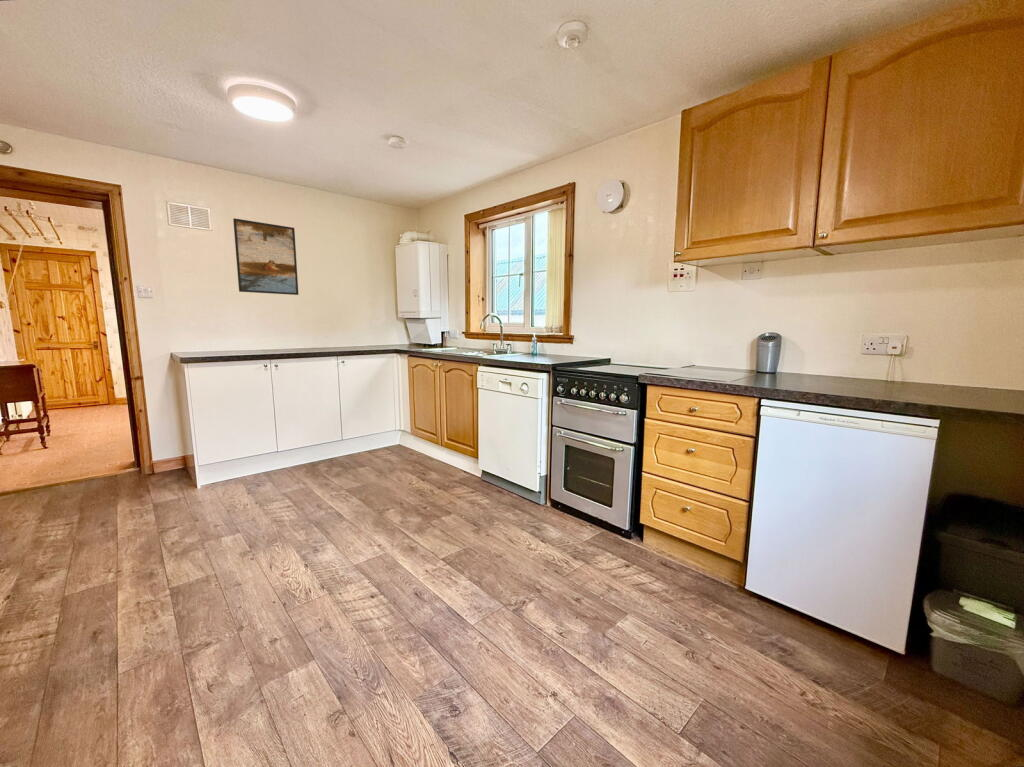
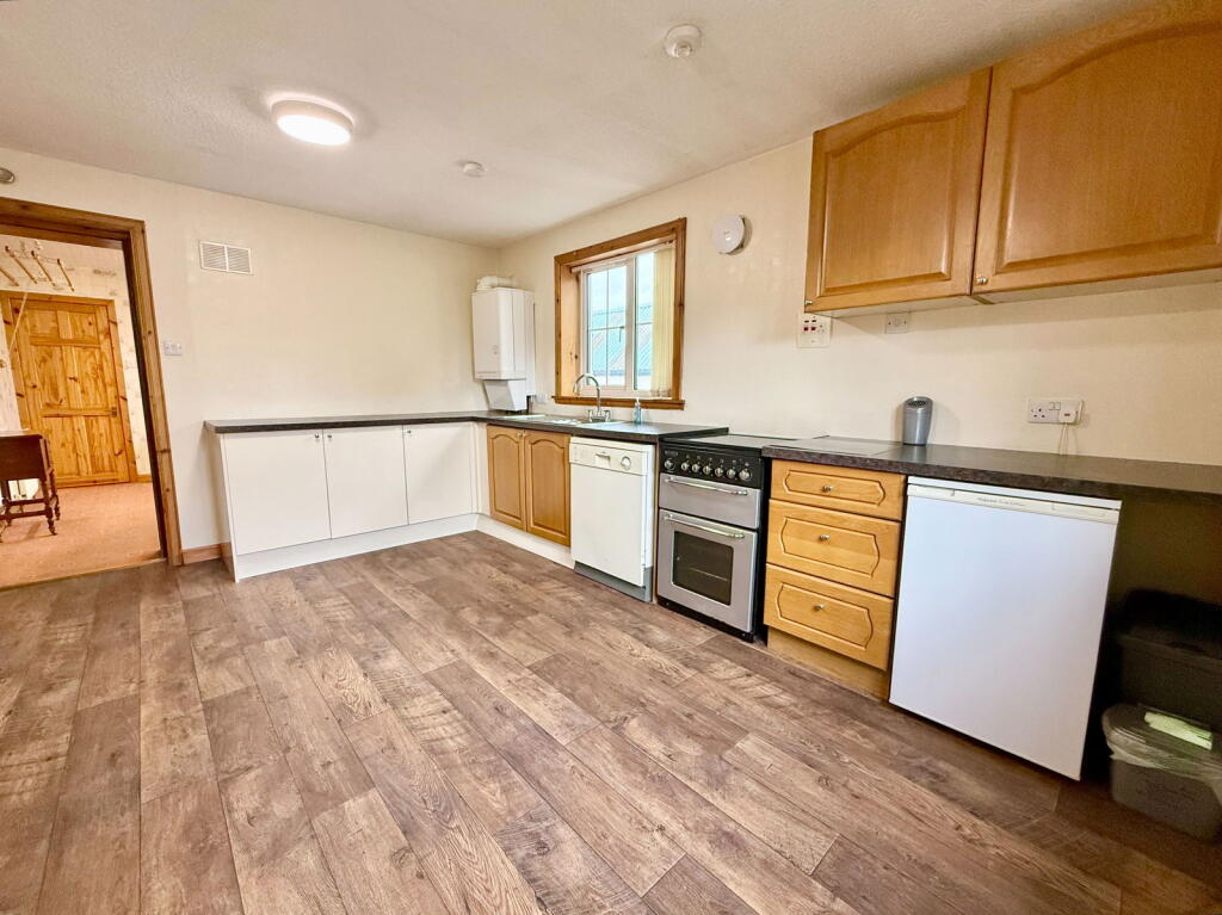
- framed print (267, 258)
